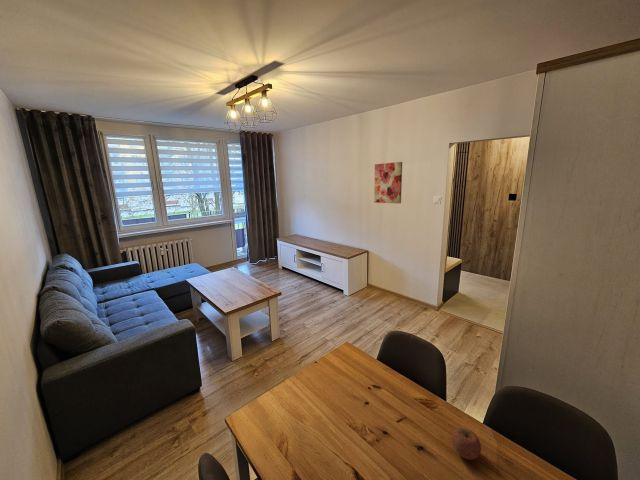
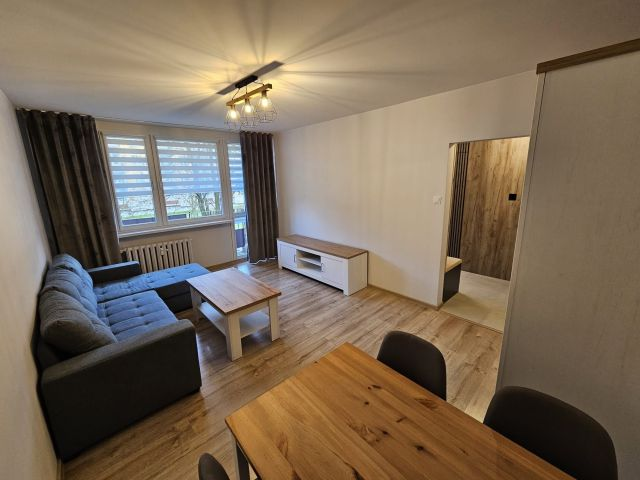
- apple (466, 442)
- wall art (387, 183)
